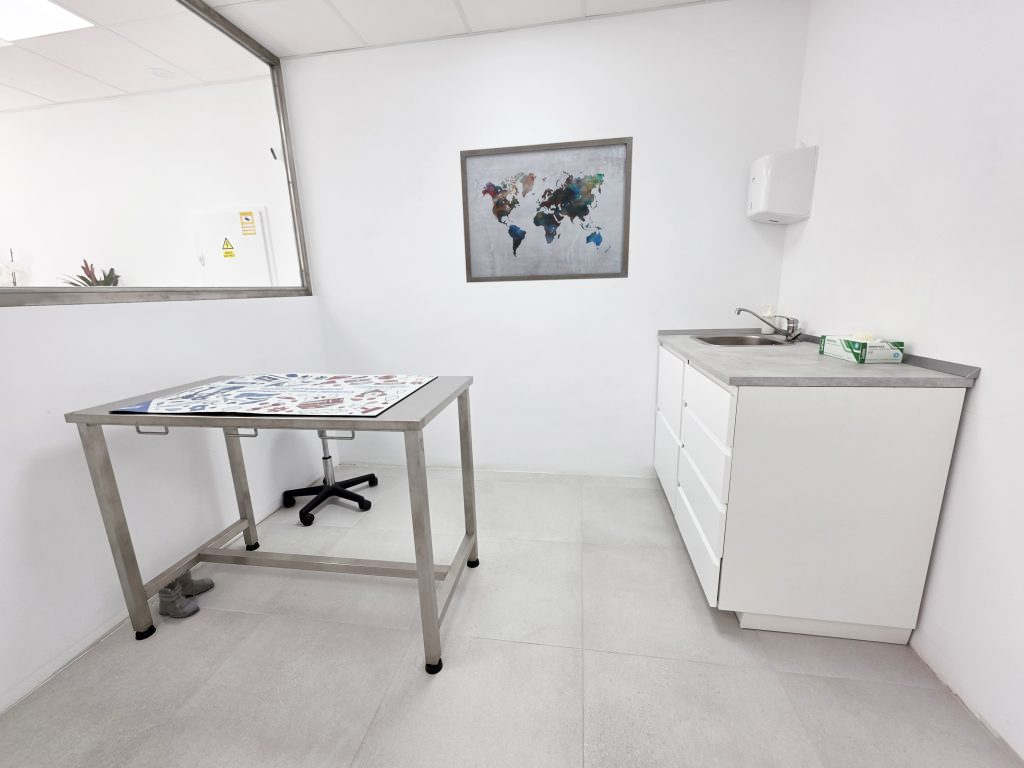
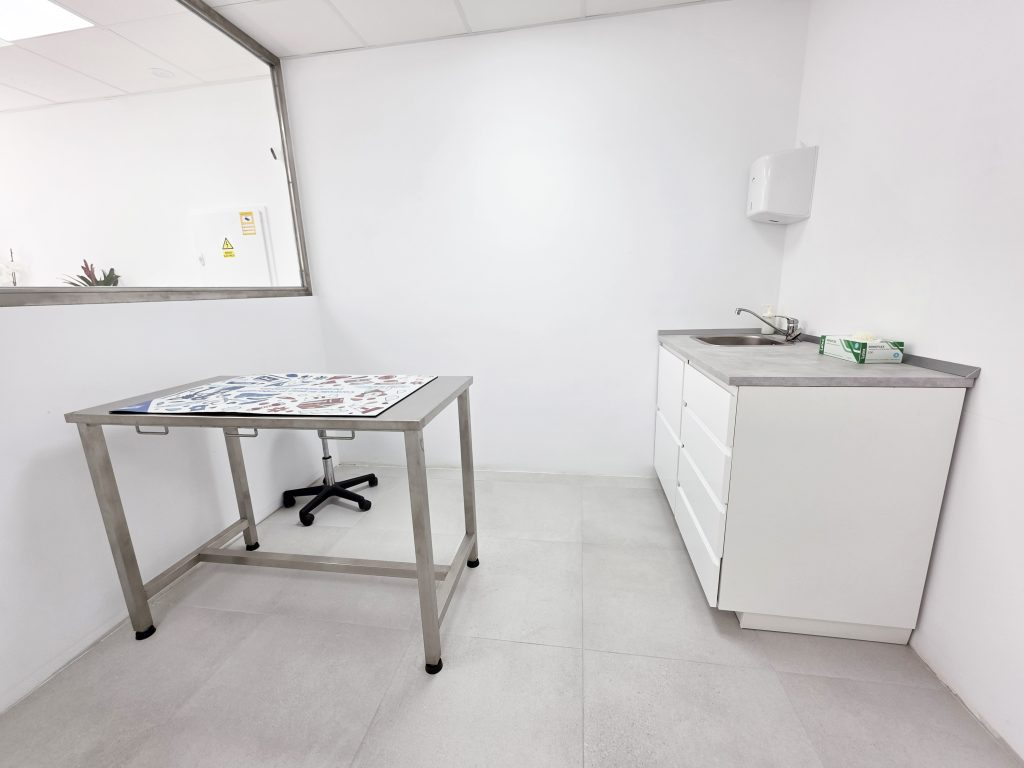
- boots (183, 590)
- wall art (544, 214)
